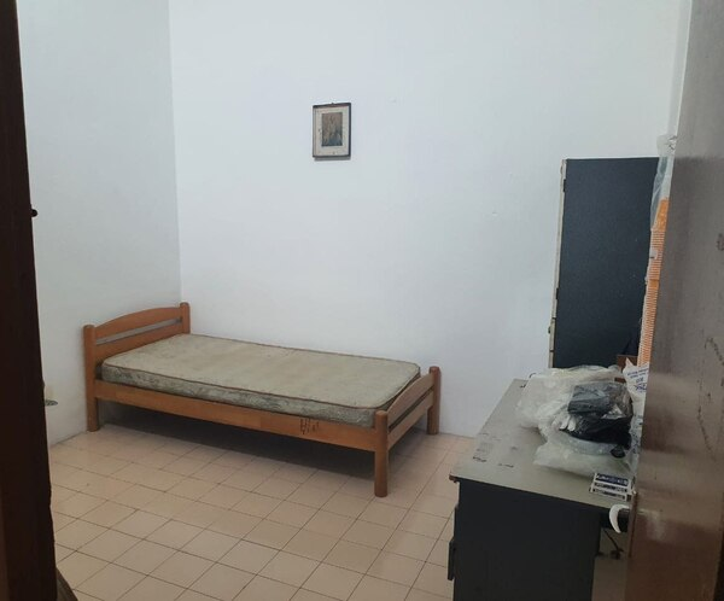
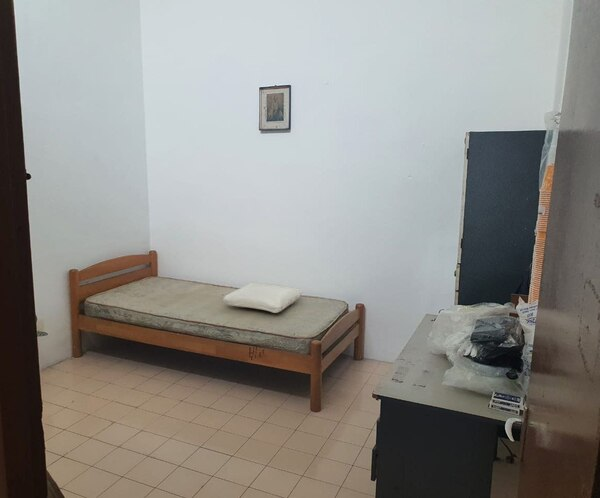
+ pillow (263, 296)
